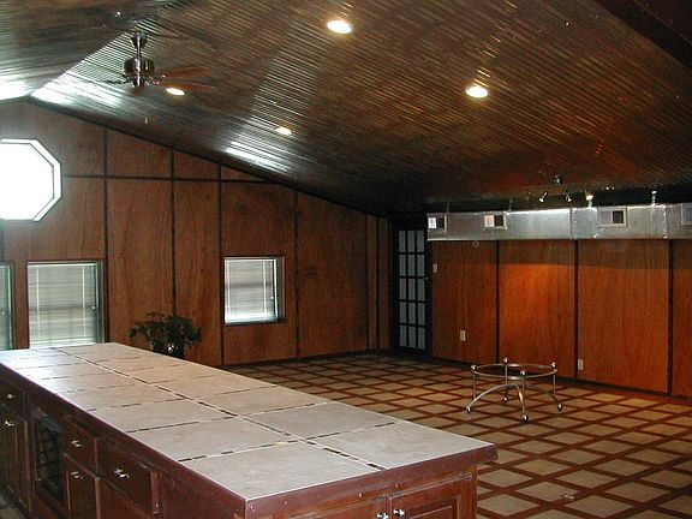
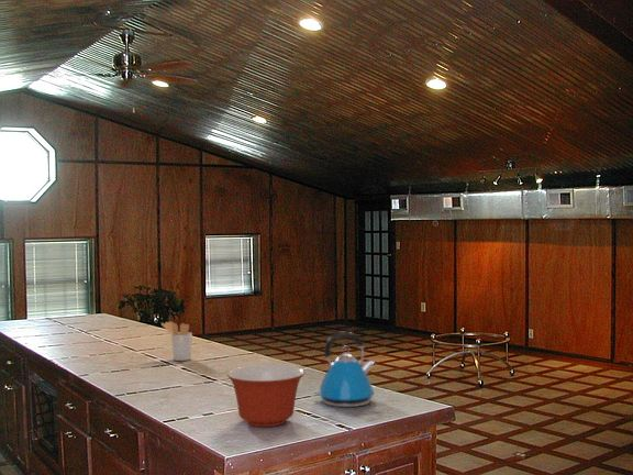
+ kettle (344, 366)
+ utensil holder (177, 340)
+ mixing bowl (266, 396)
